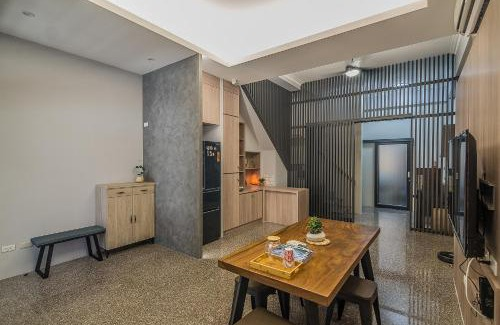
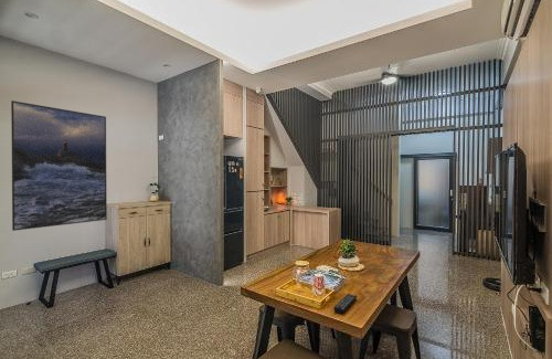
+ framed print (64, 167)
+ remote control (346, 303)
